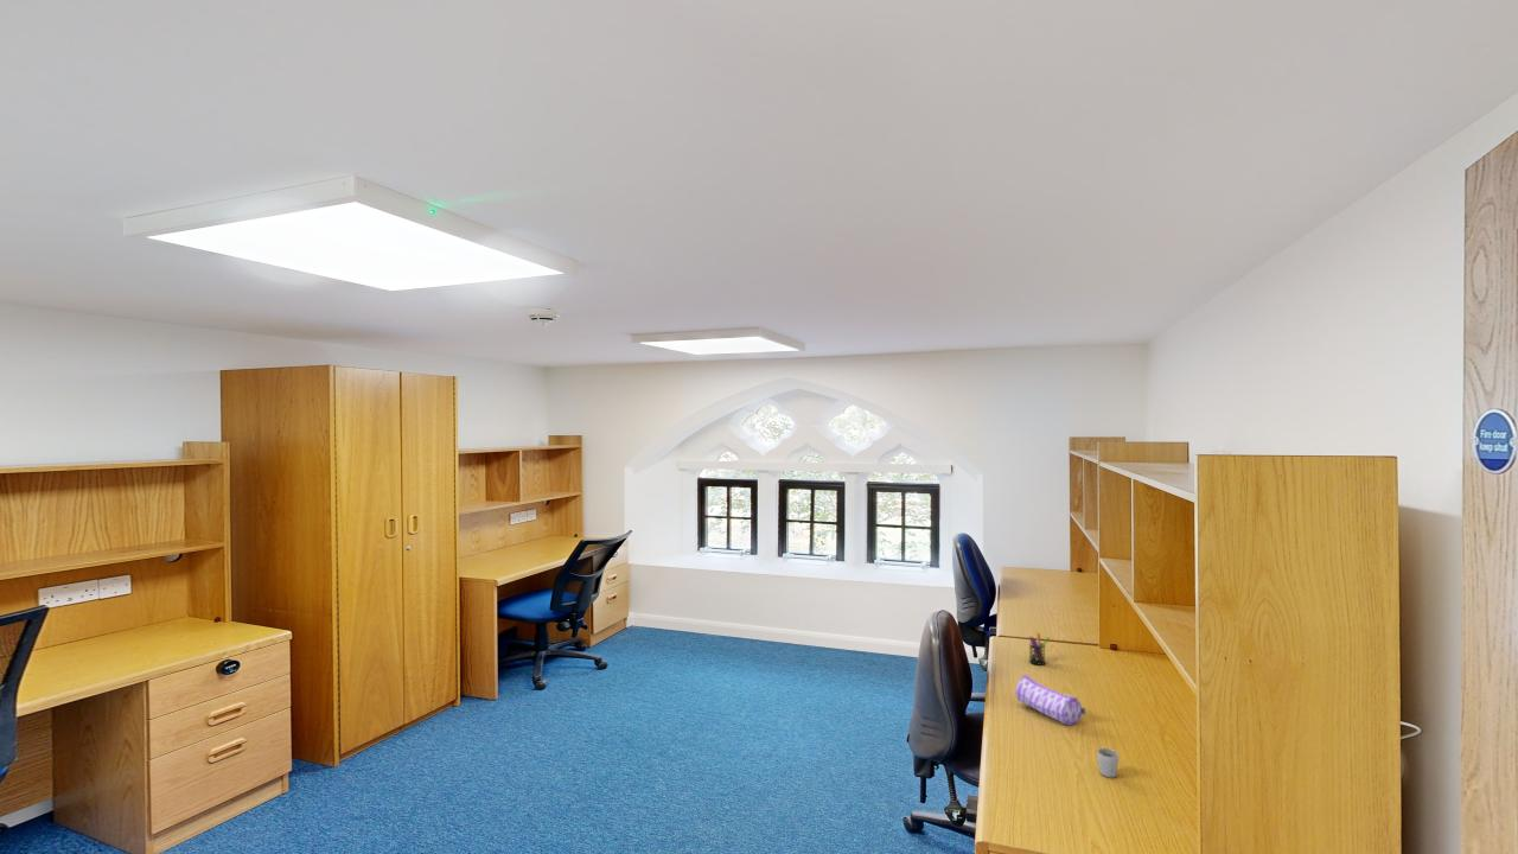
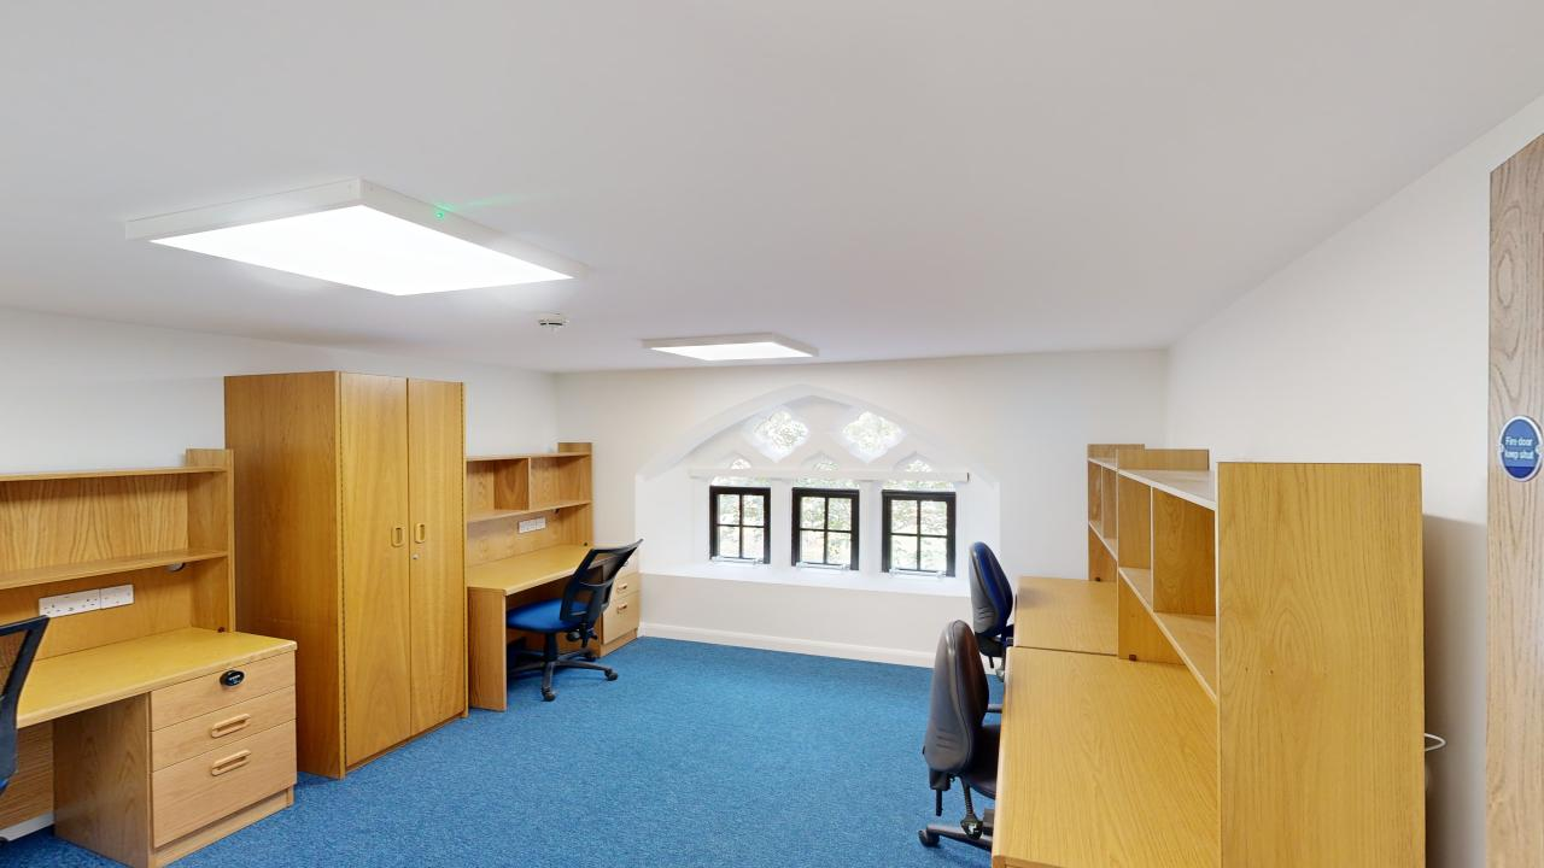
- pen holder (1039, 646)
- cup (1108, 754)
- pencil case (1047, 700)
